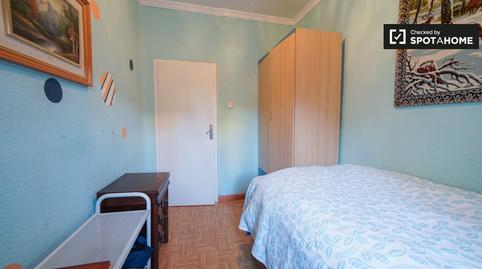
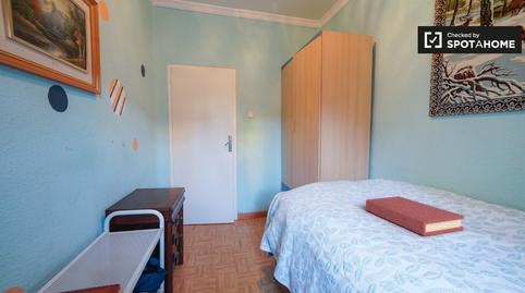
+ hardback book (408, 212)
